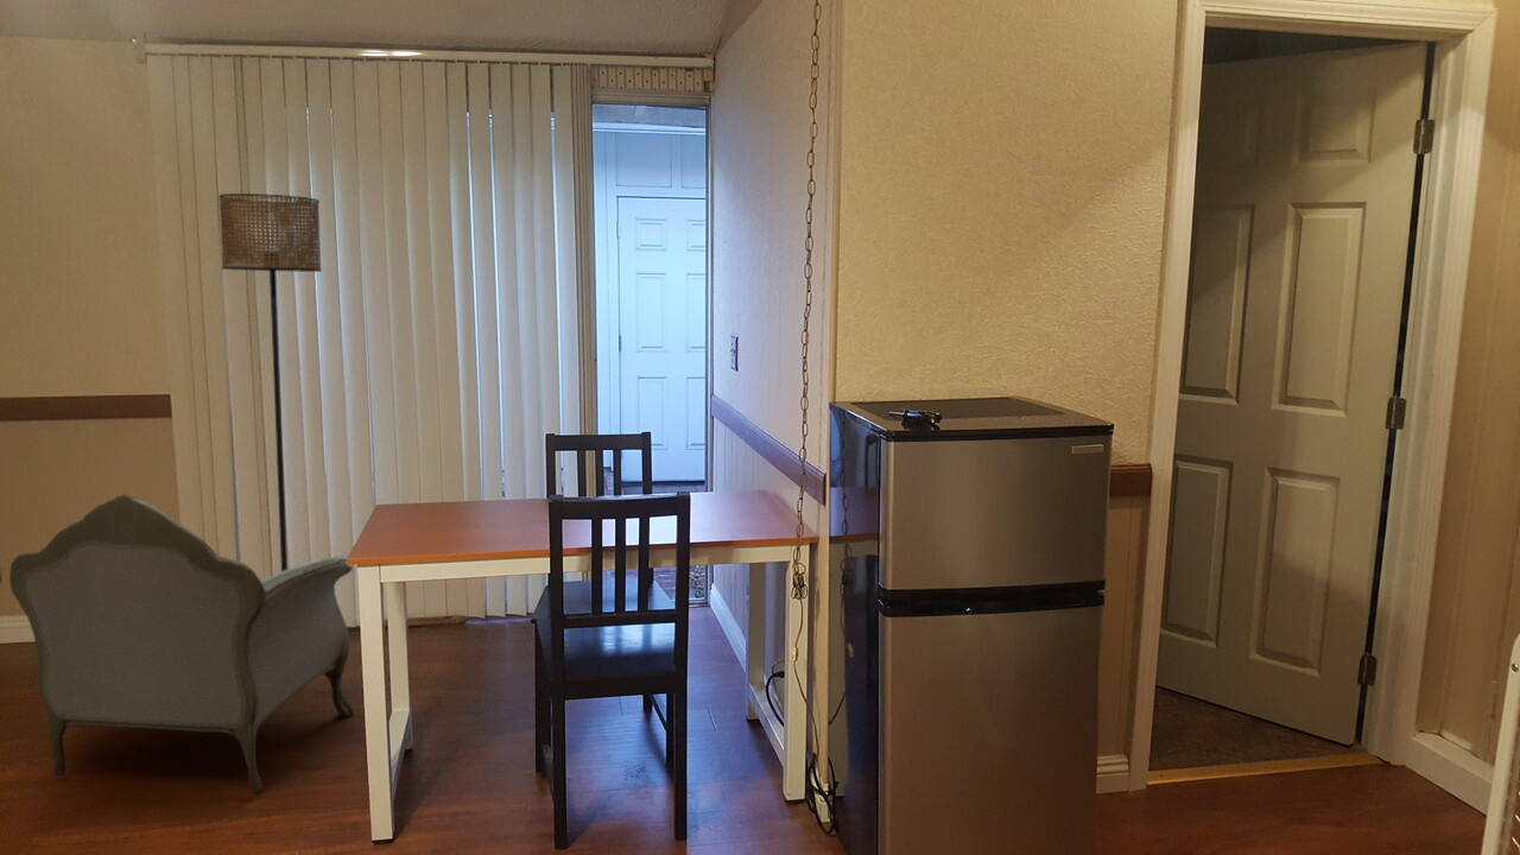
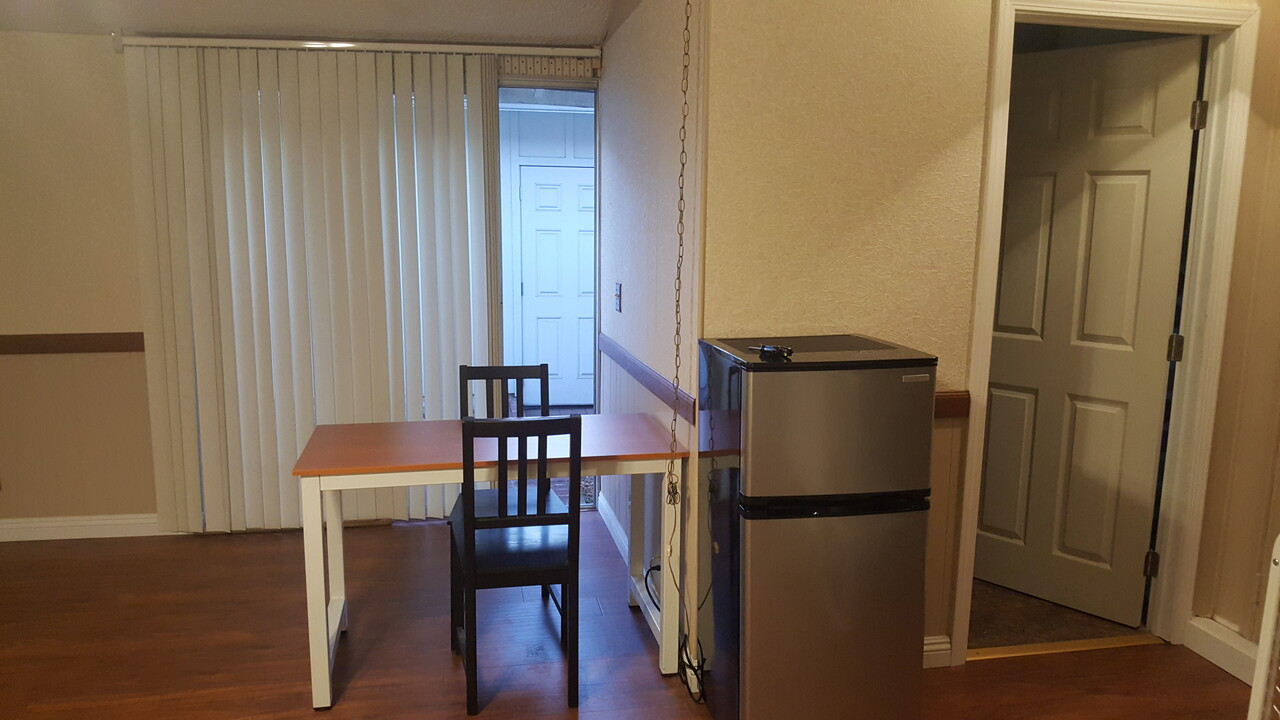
- armchair (201, 614)
- floor lamp (278, 429)
